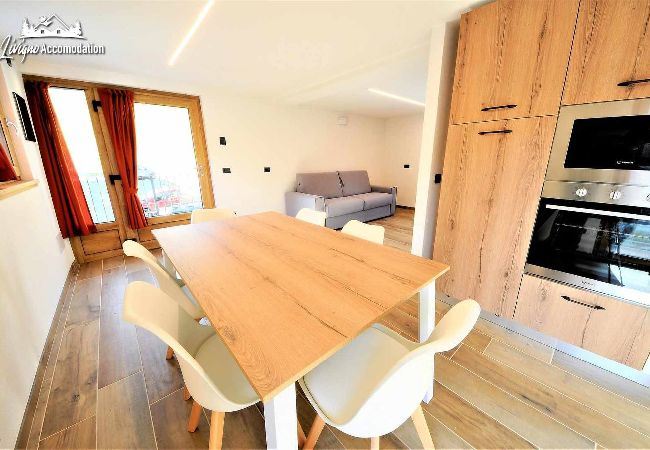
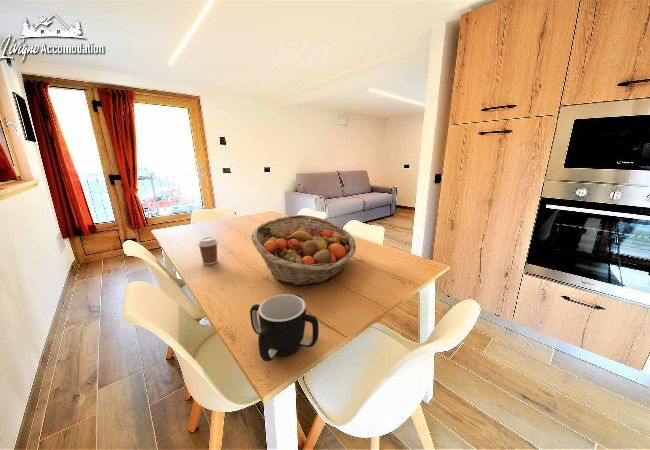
+ coffee cup (208, 250)
+ mug (283, 325)
+ fruit basket (307, 245)
